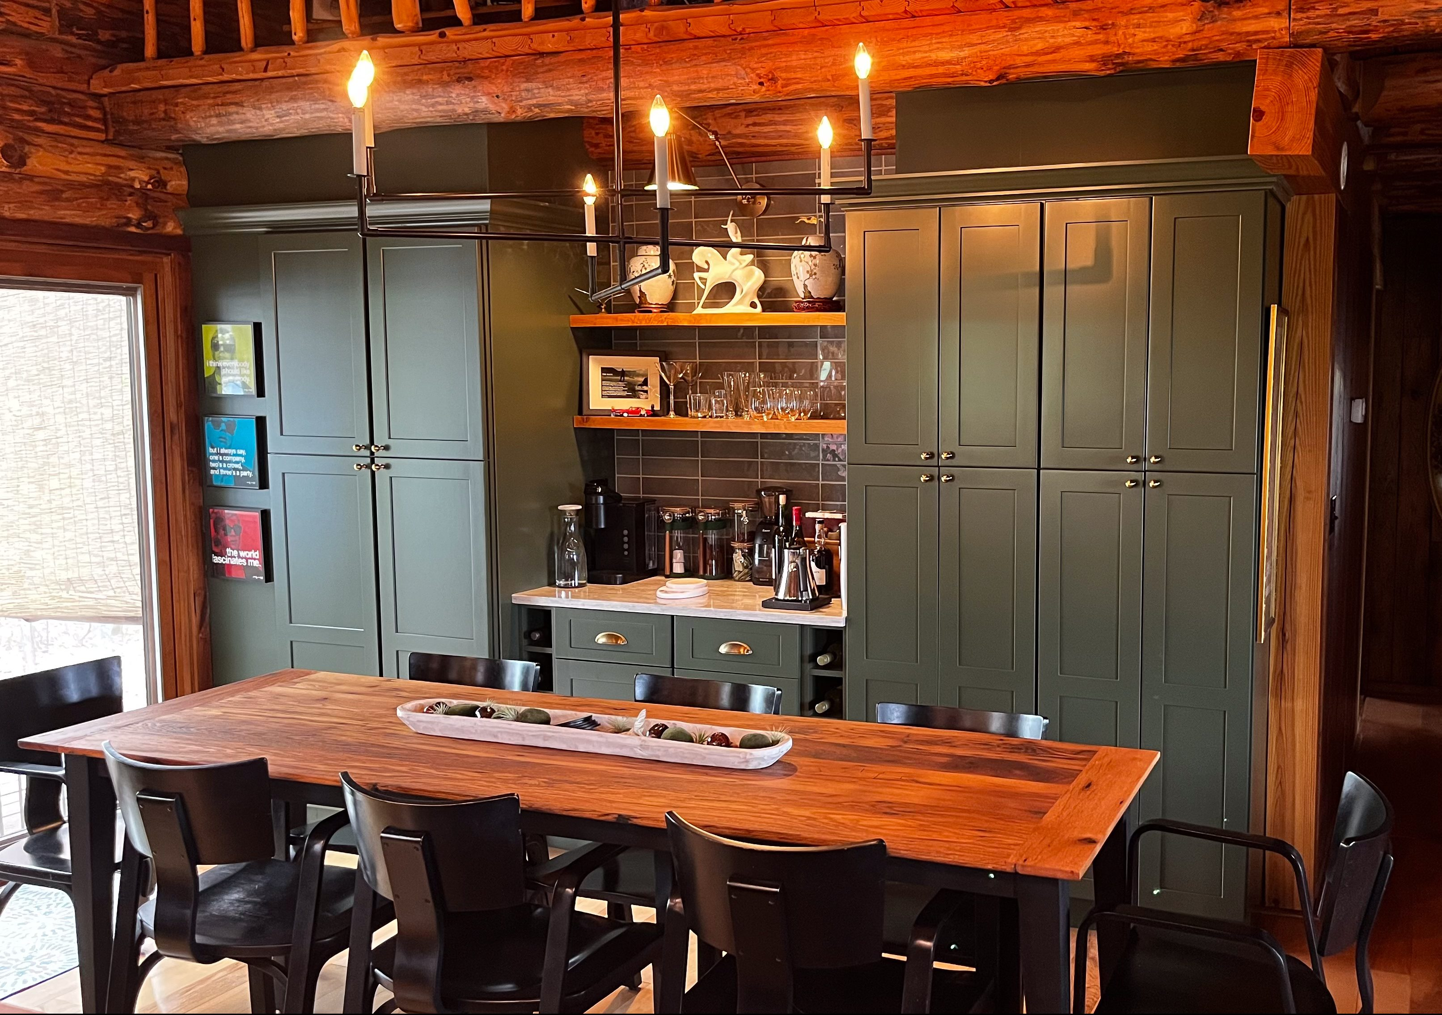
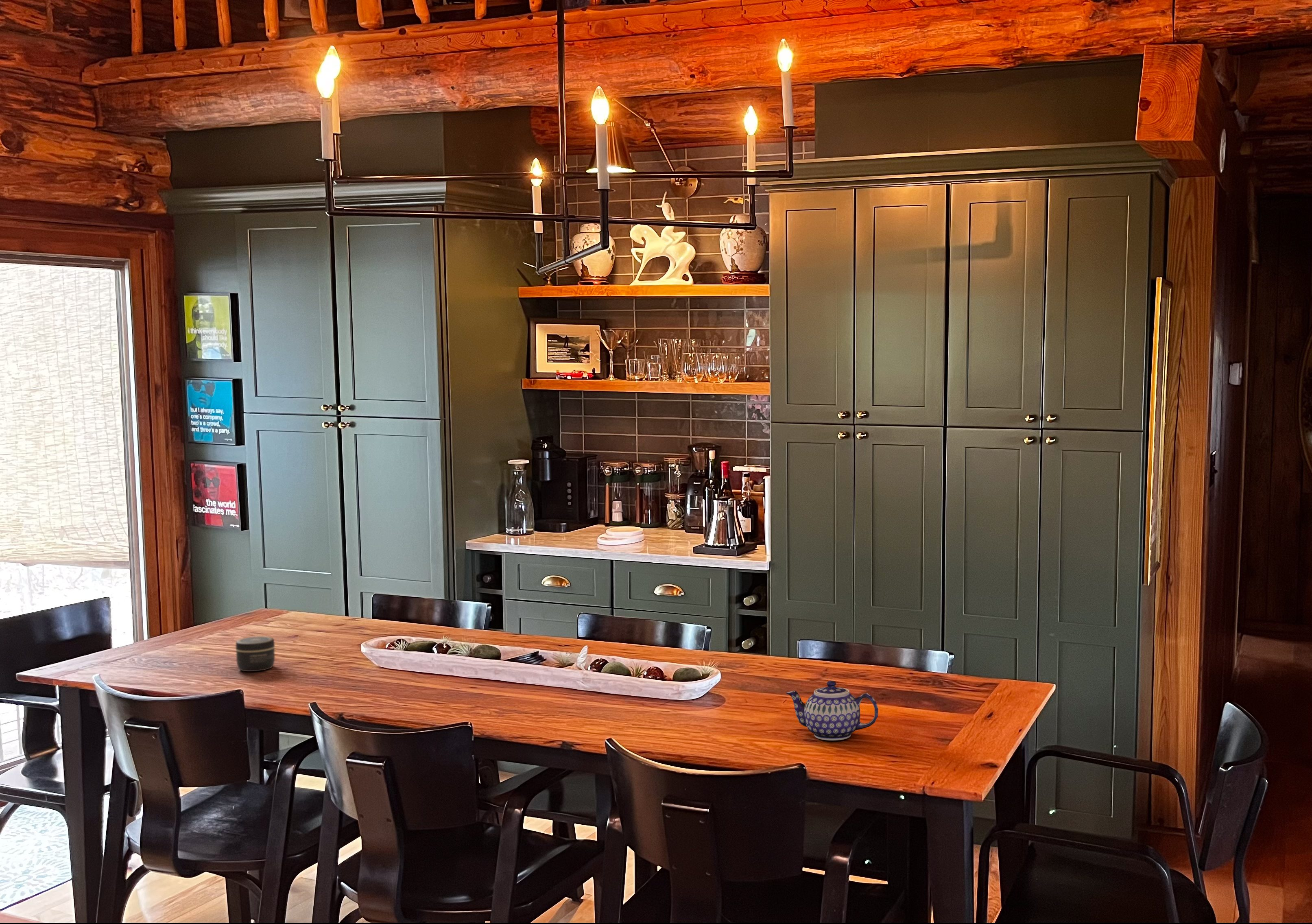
+ teapot (832, 708)
+ jar (255, 654)
